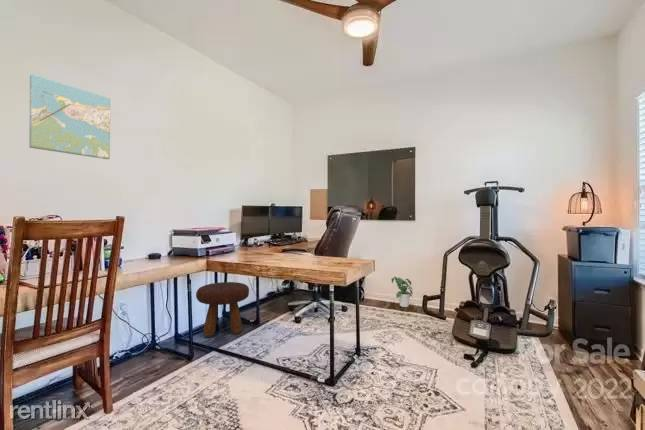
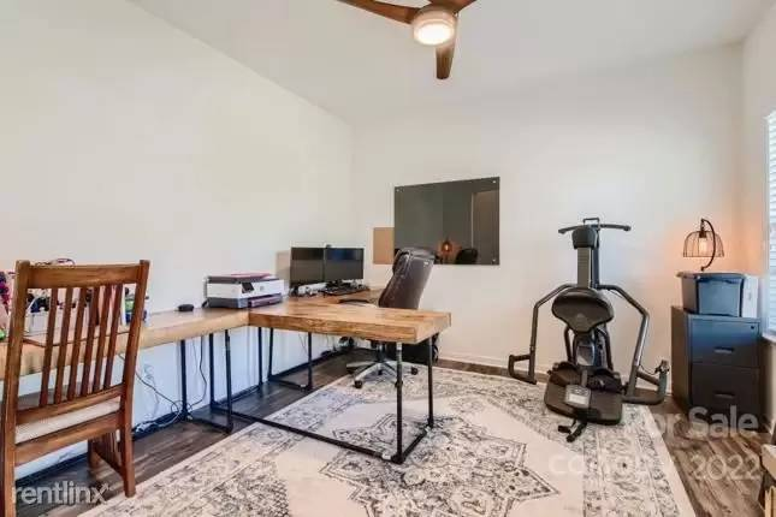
- map (74, 120)
- potted plant (402, 291)
- footstool (223, 304)
